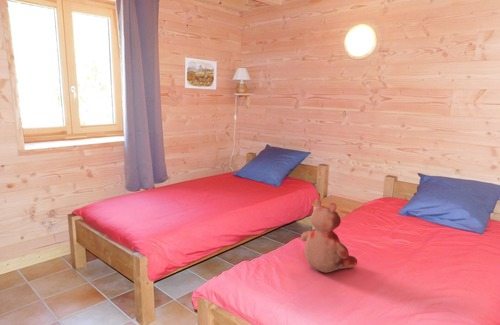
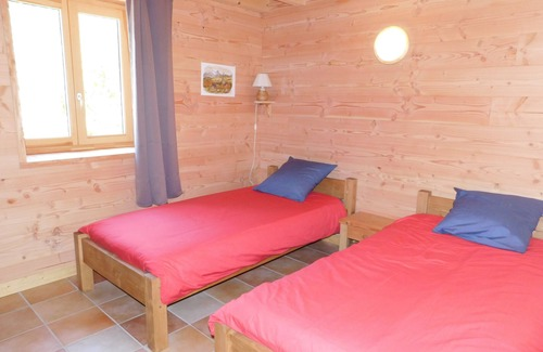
- teddy bear (331, 233)
